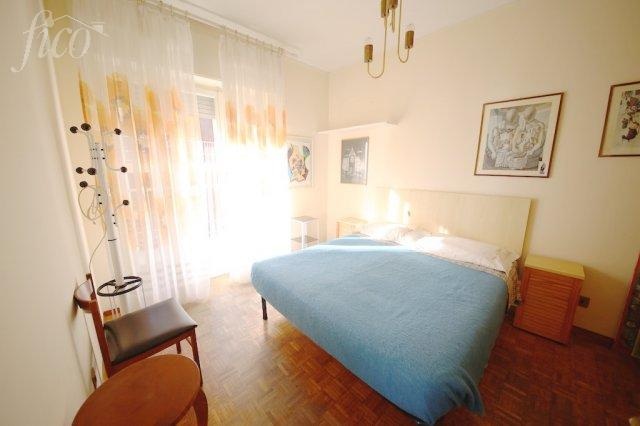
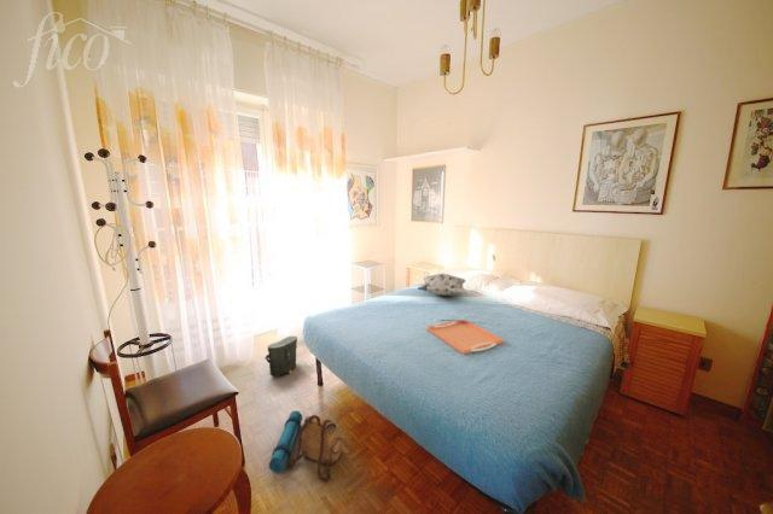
+ serving tray (463, 334)
+ bag (281, 355)
+ backpack (301, 431)
+ decorative pillow (442, 284)
